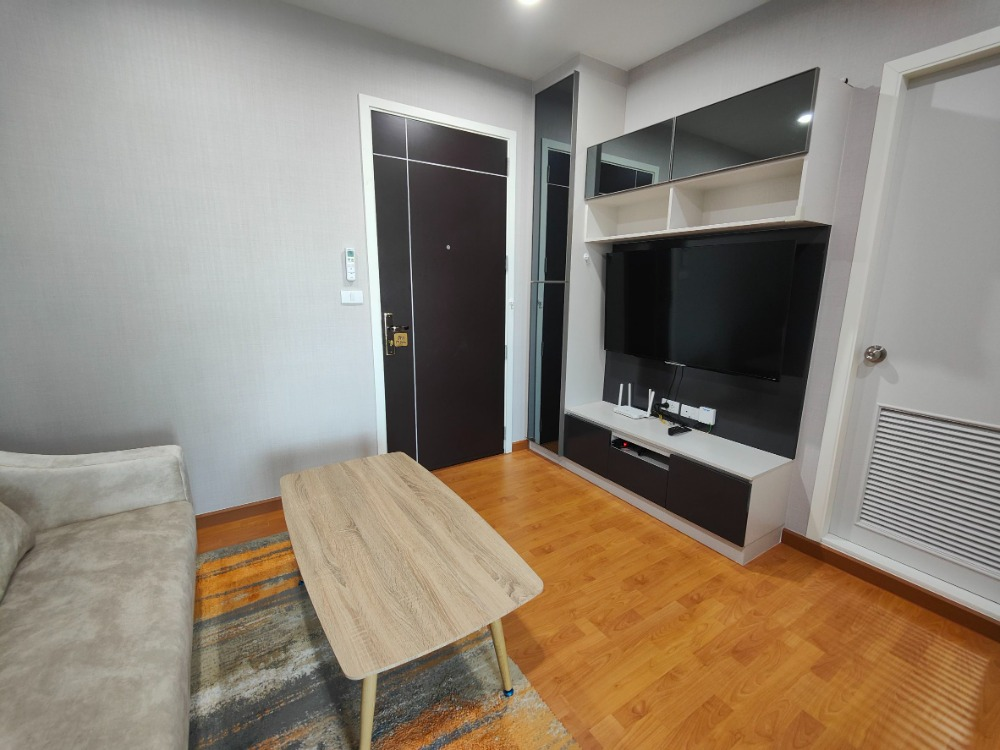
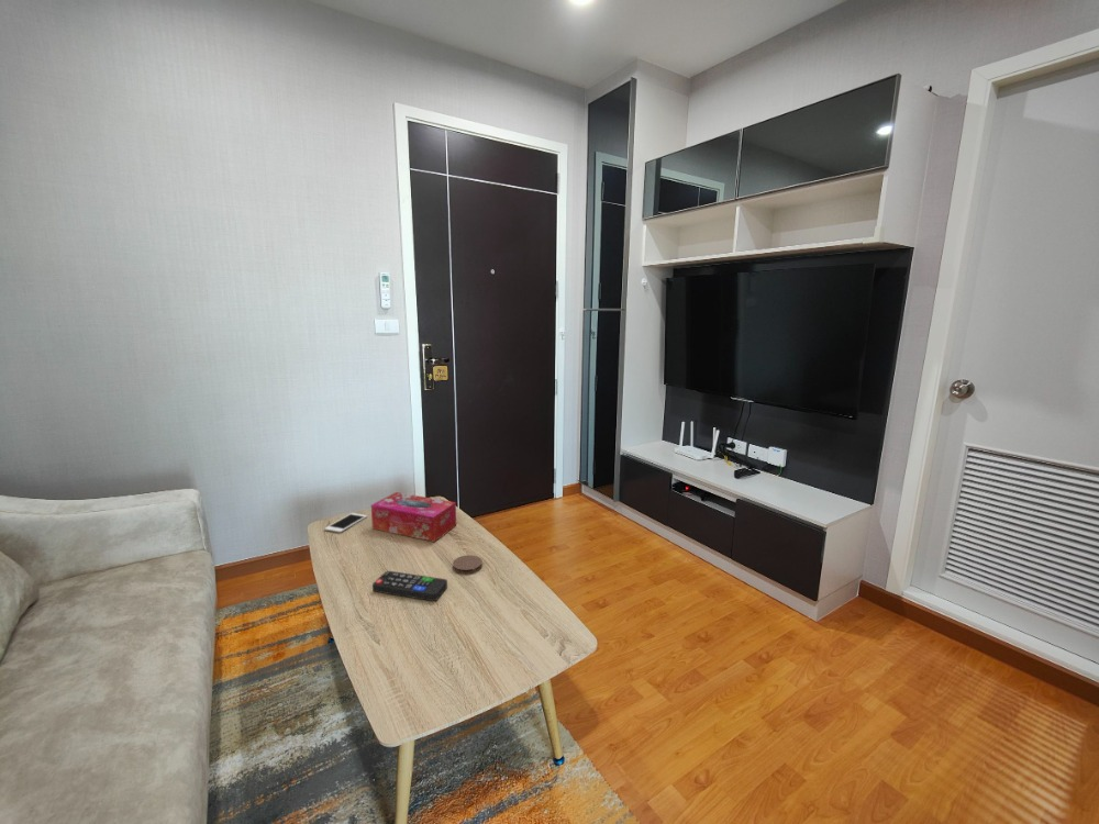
+ tissue box (414, 515)
+ cell phone (346, 522)
+ coaster (467, 564)
+ remote control (410, 584)
